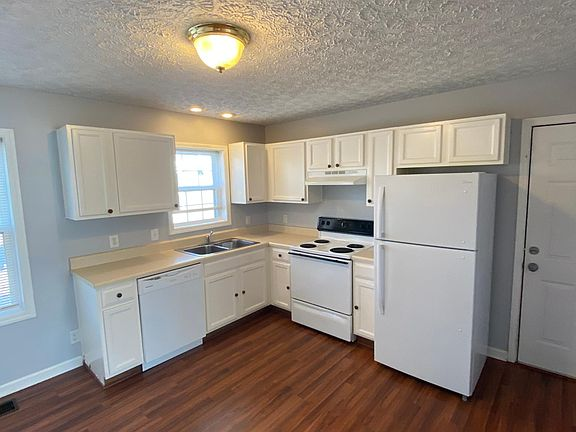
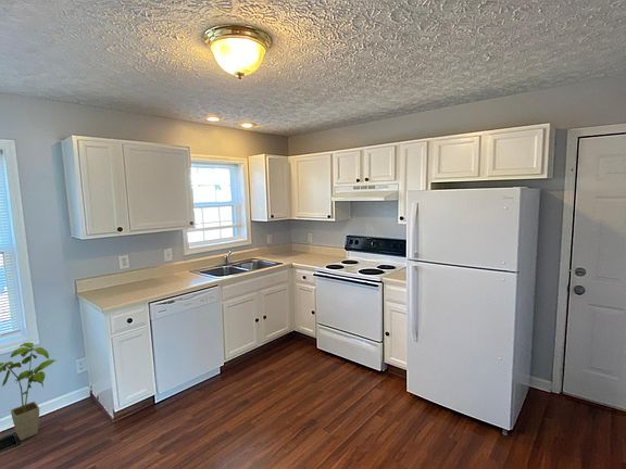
+ house plant (30, 386)
